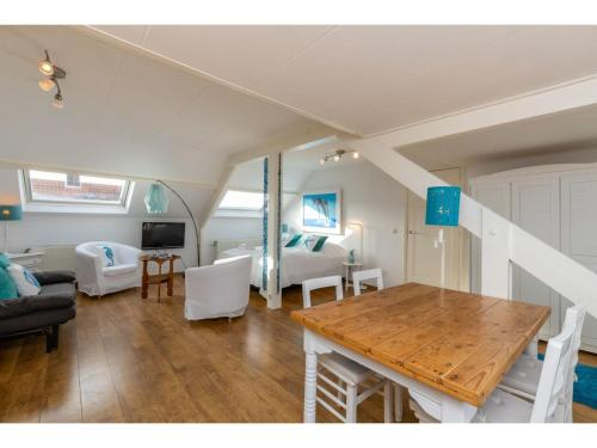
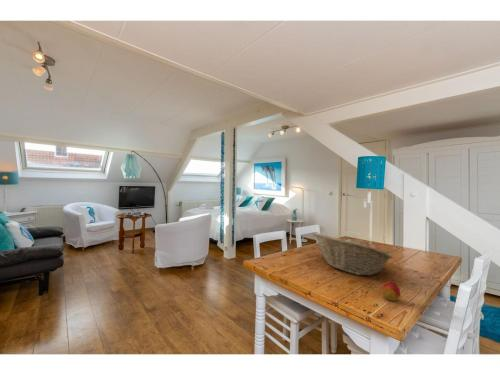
+ peach (391, 290)
+ fruit basket (348, 249)
